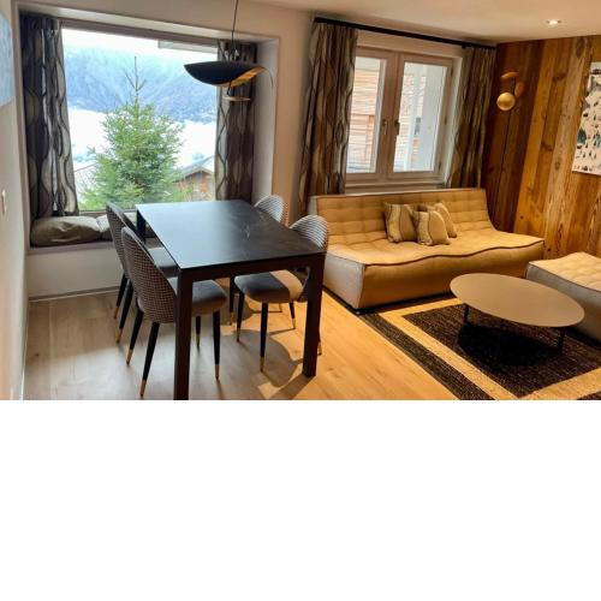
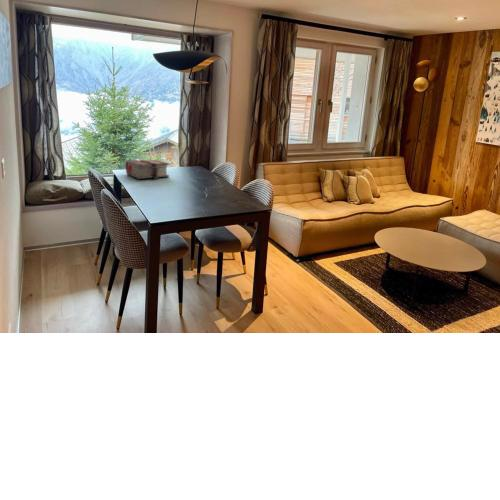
+ bible (147, 169)
